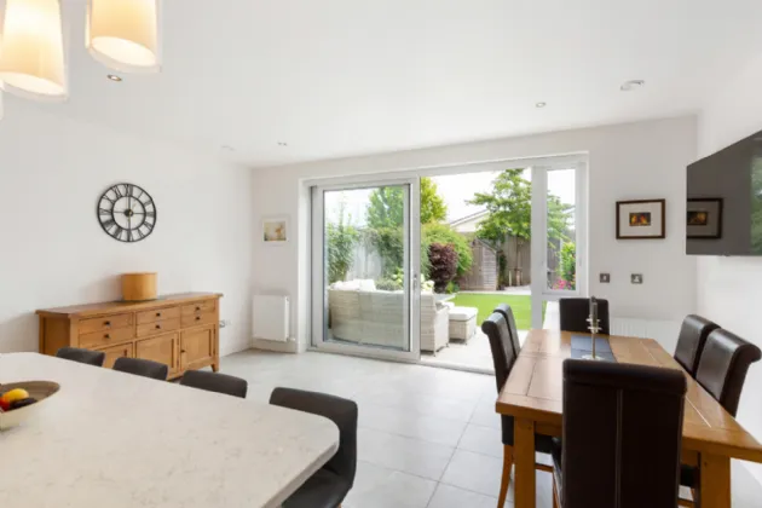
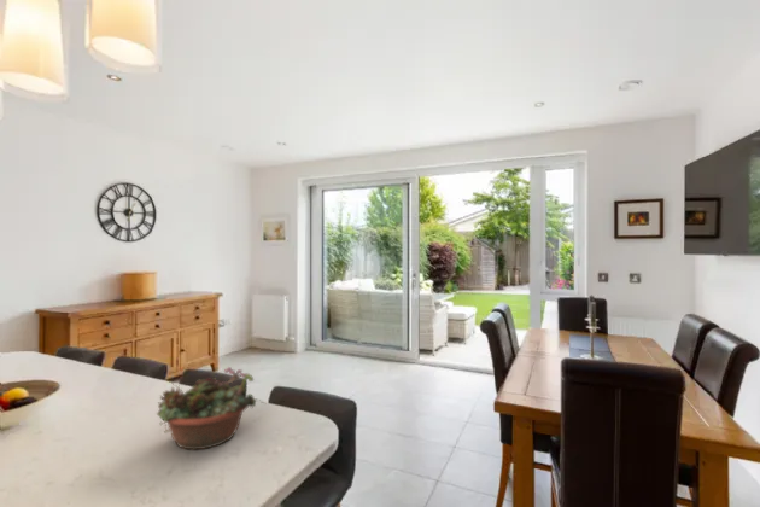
+ succulent planter (206, 404)
